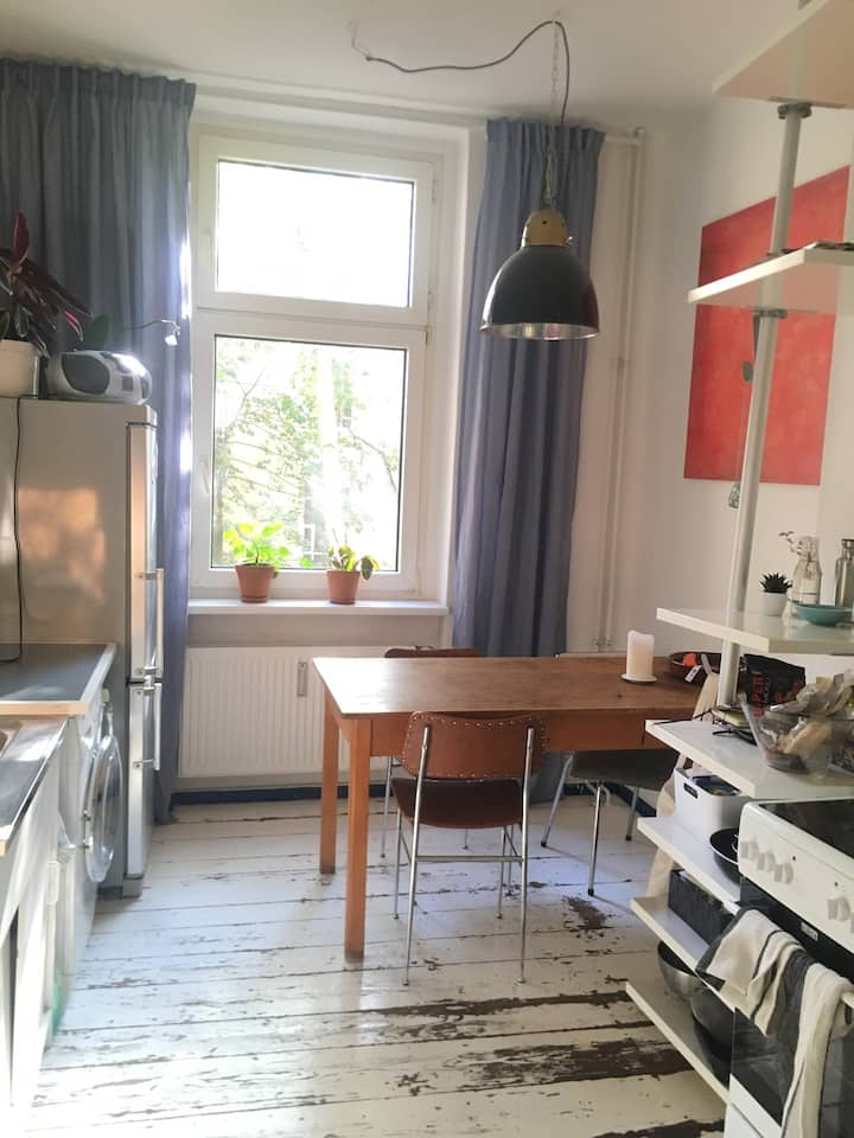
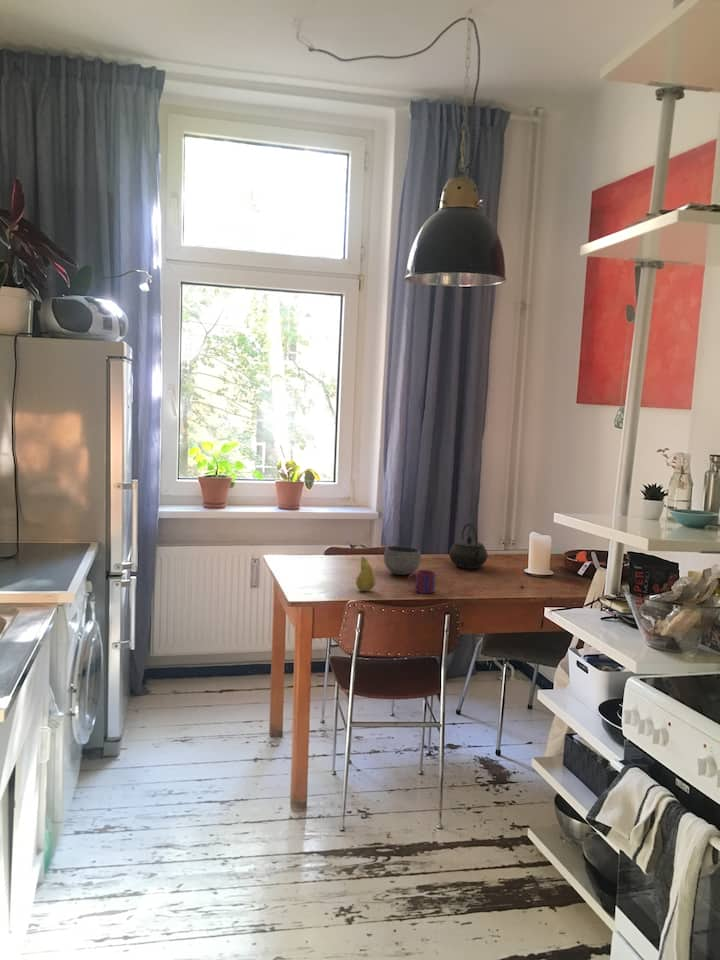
+ bowl (402, 561)
+ kettle (470, 545)
+ fruit (366, 573)
+ mug (421, 581)
